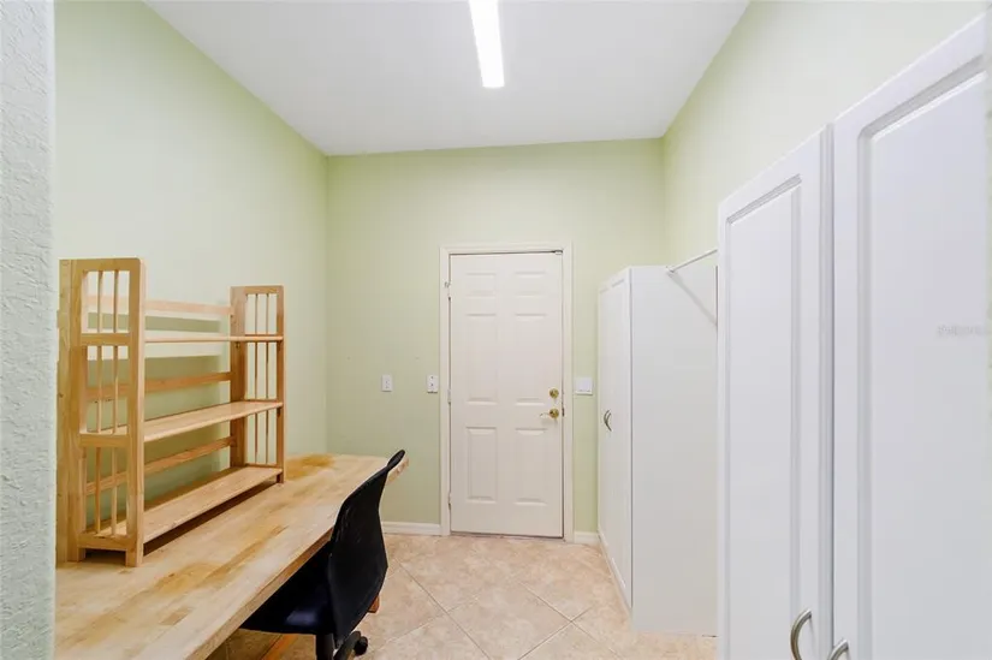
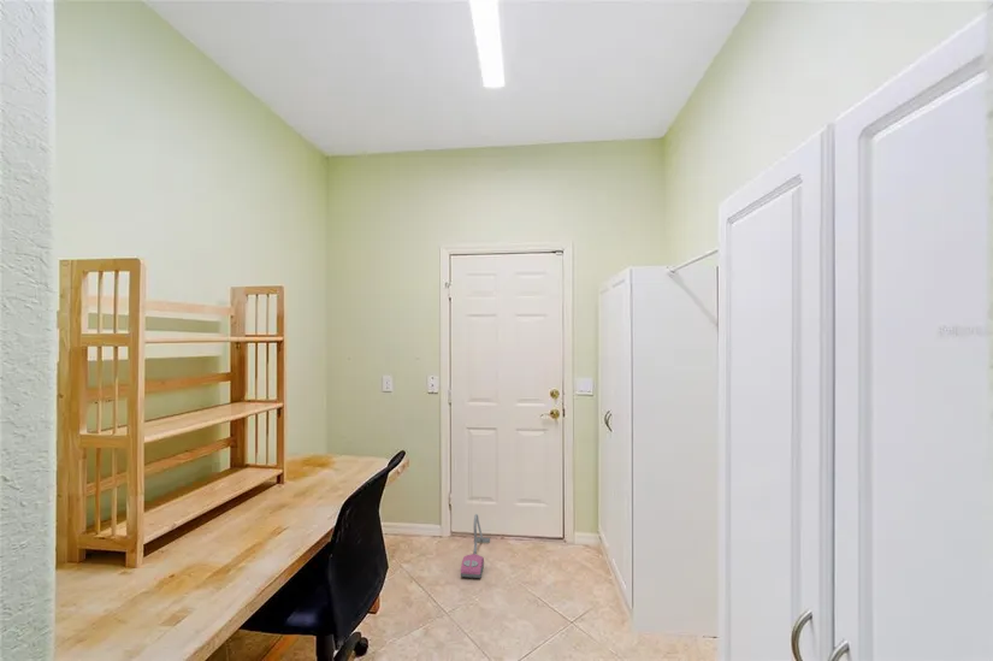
+ vacuum cleaner (475, 535)
